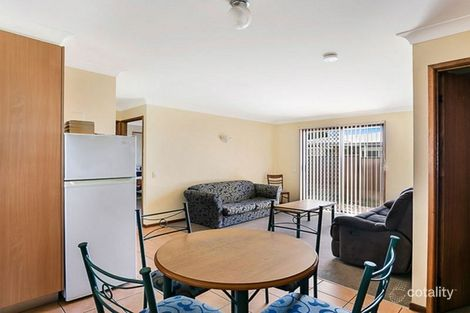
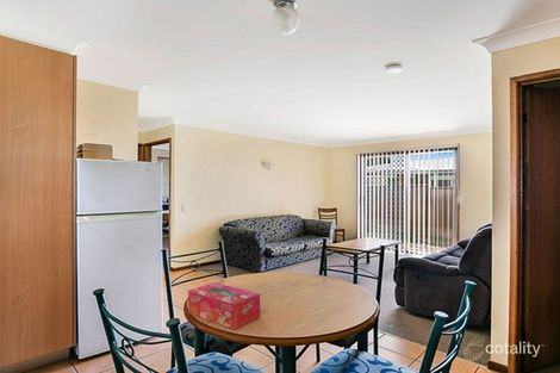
+ tissue box (223, 303)
